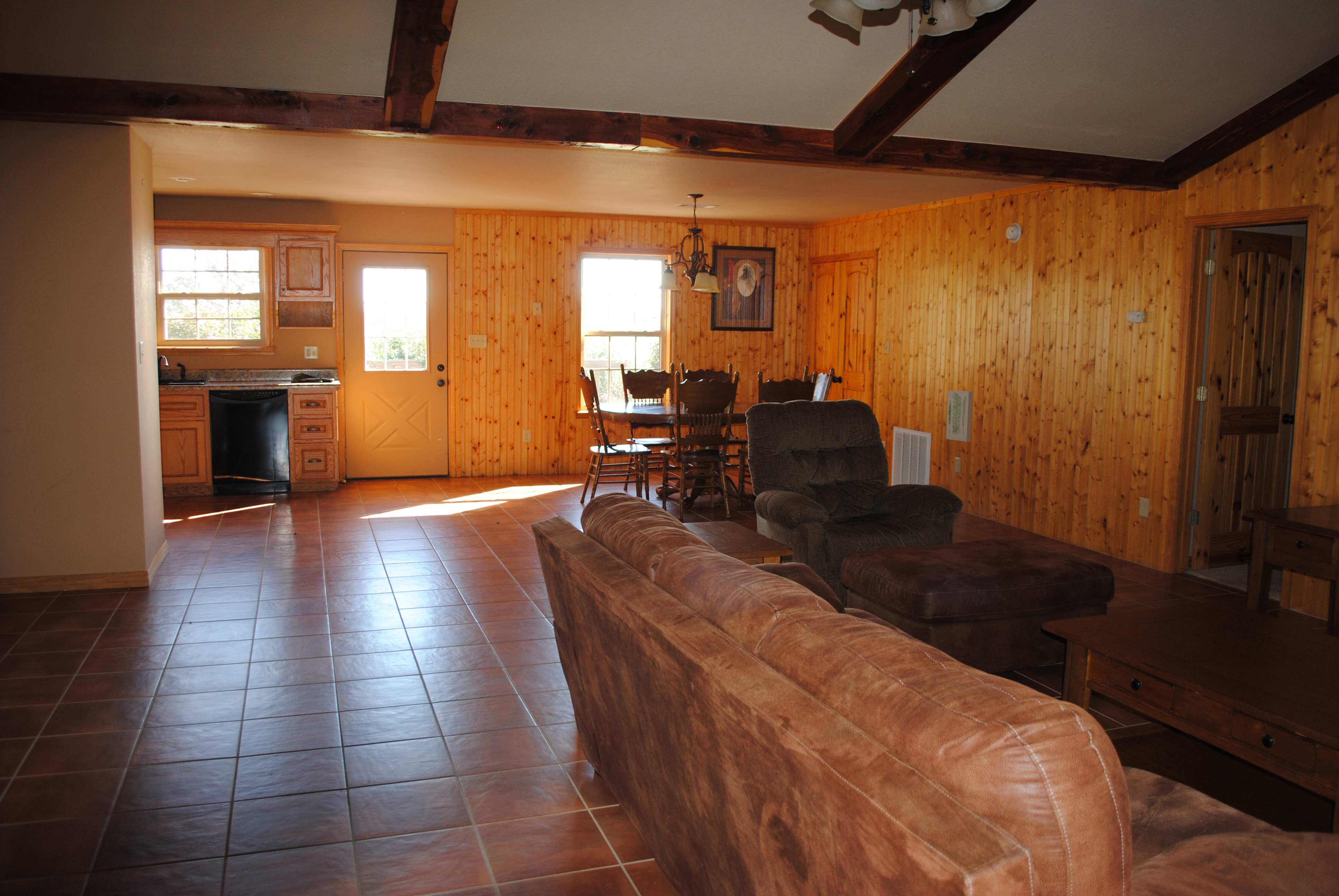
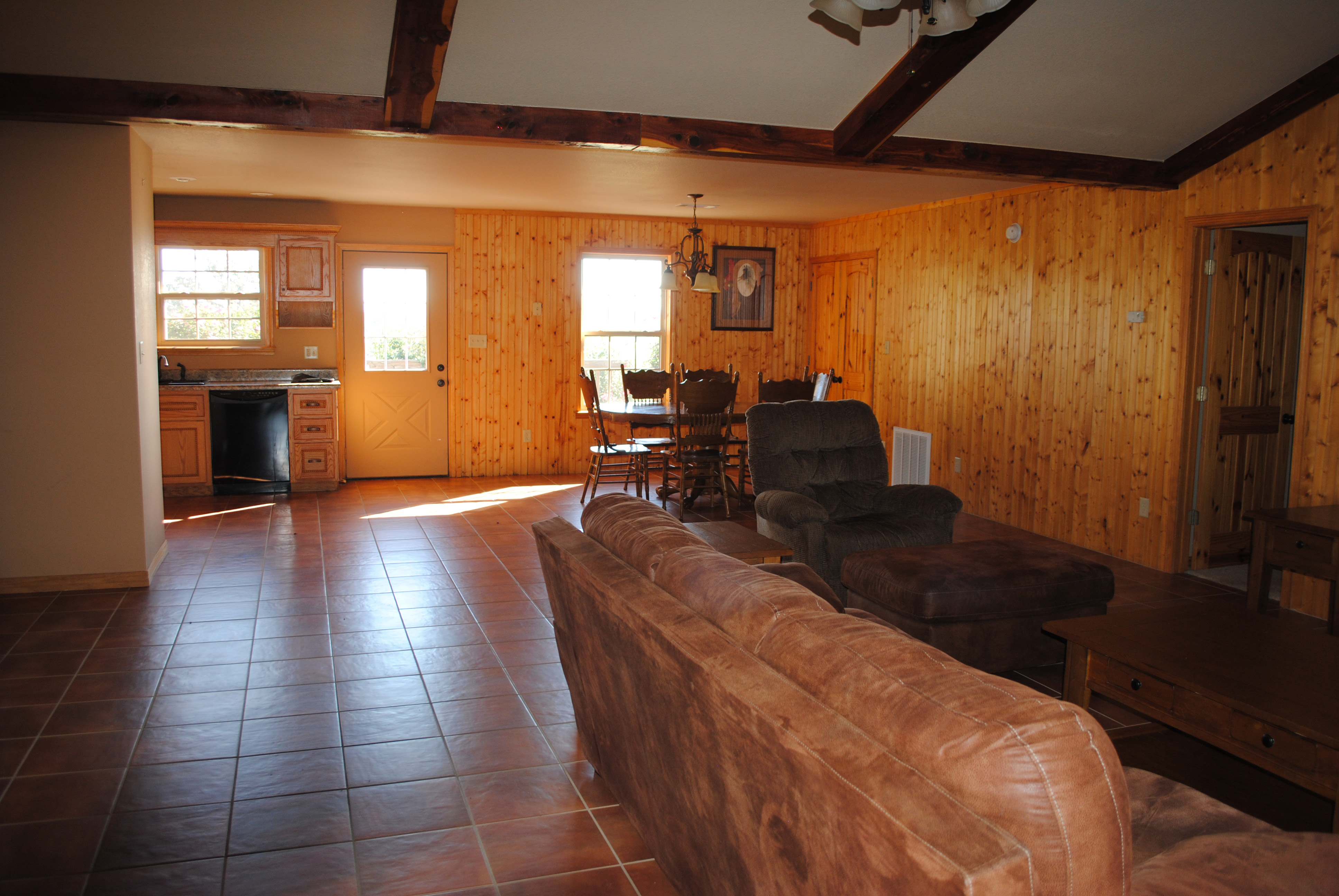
- wall art (959, 416)
